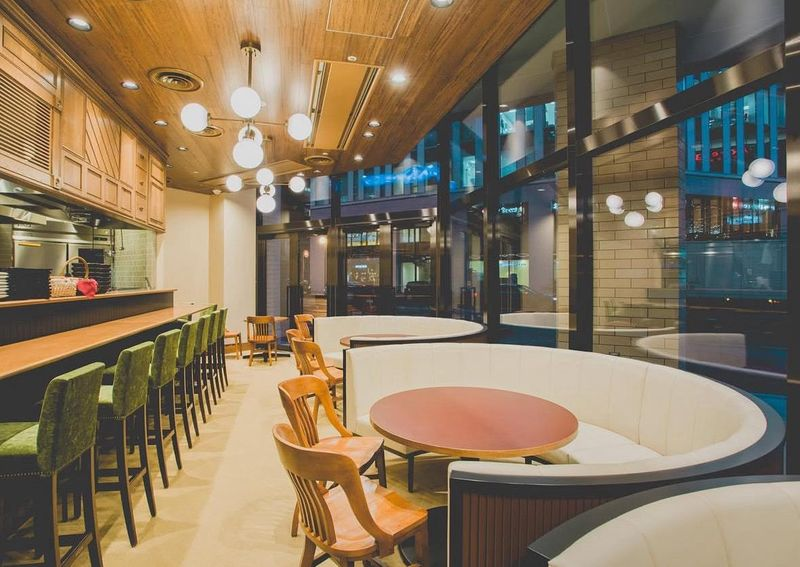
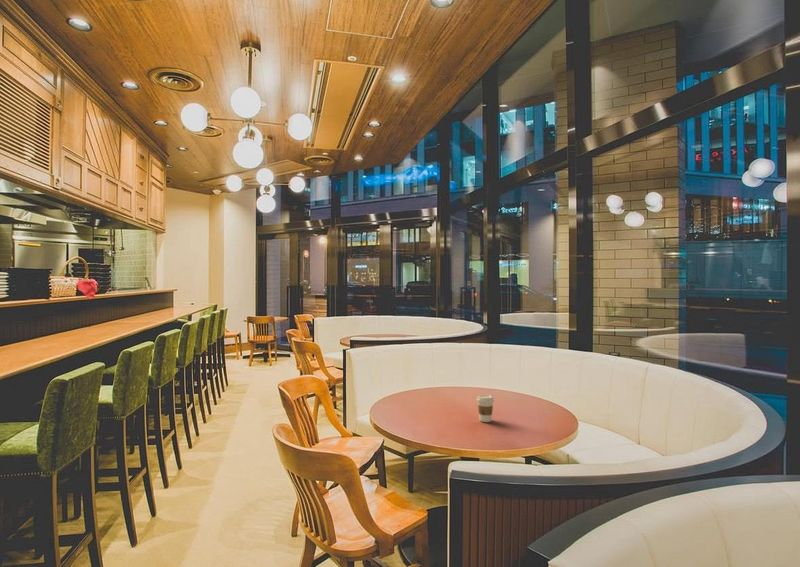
+ coffee cup (485, 408)
